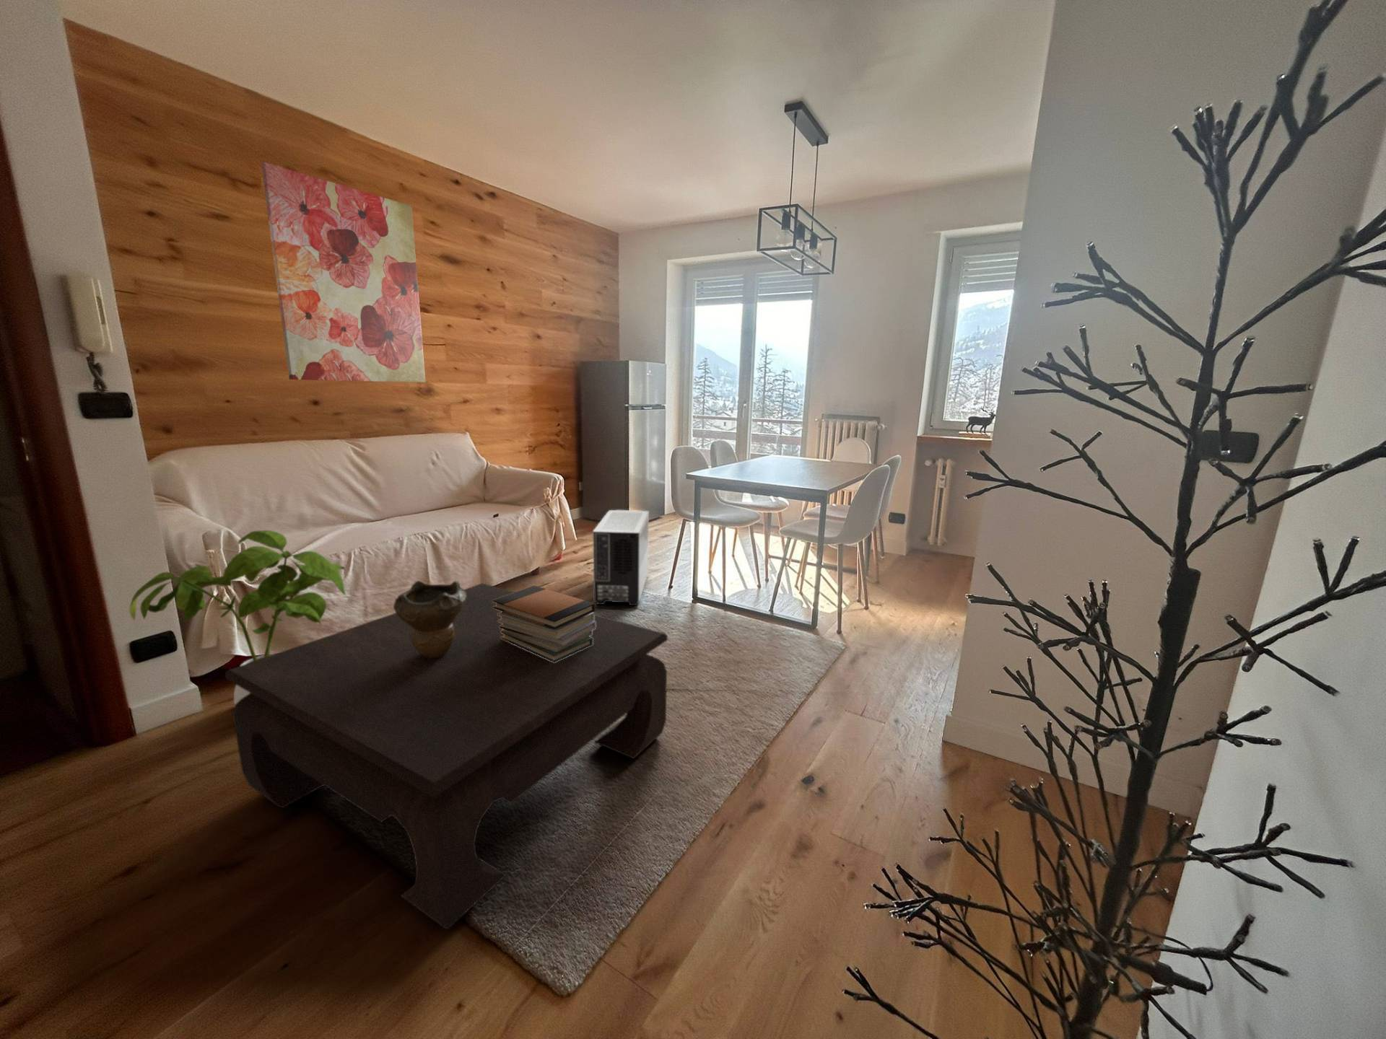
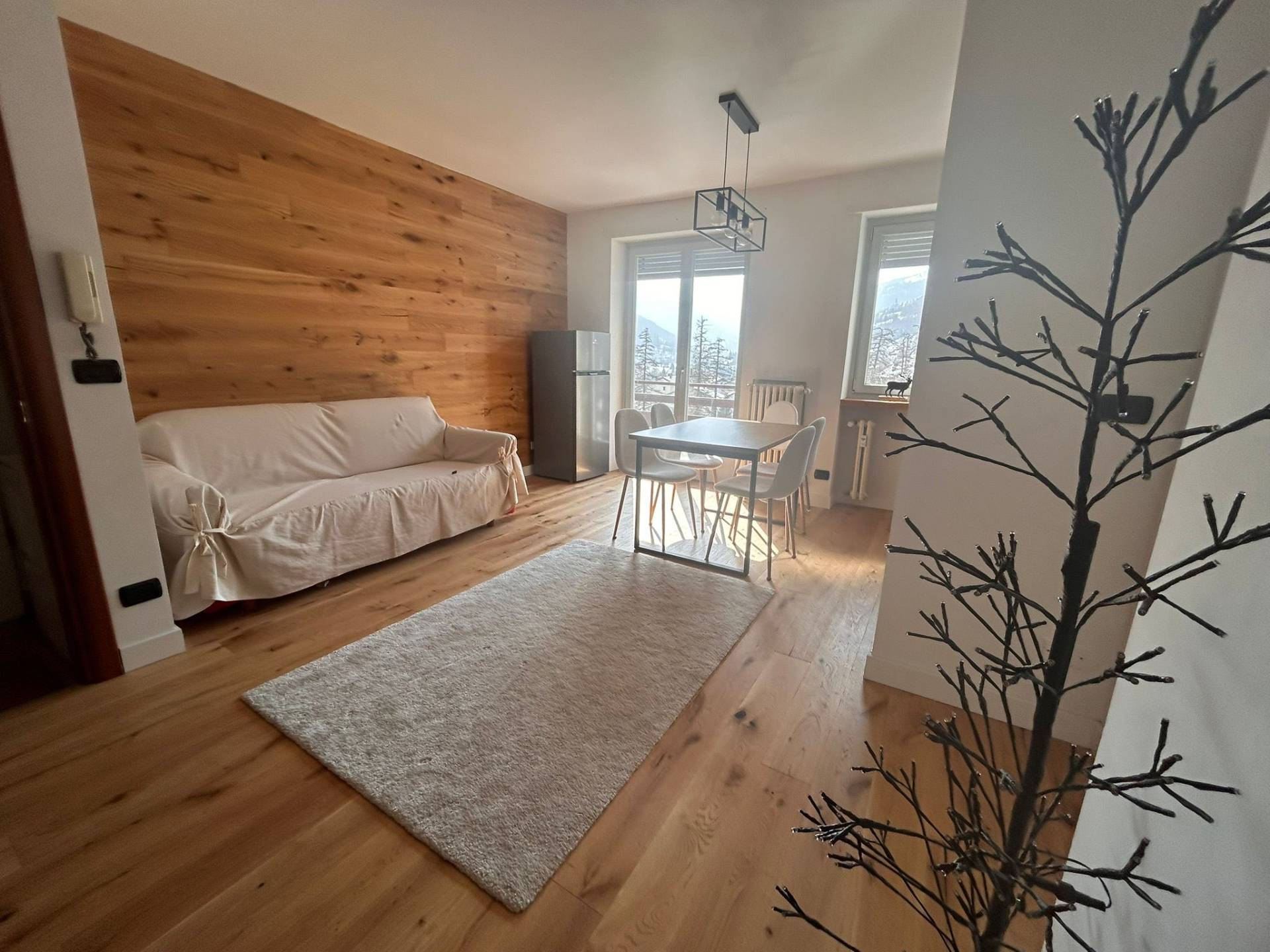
- wall art (354, 287)
- decorative bowl (432, 620)
- book stack (546, 621)
- coffee table (470, 708)
- house plant (280, 621)
- air purifier (623, 554)
